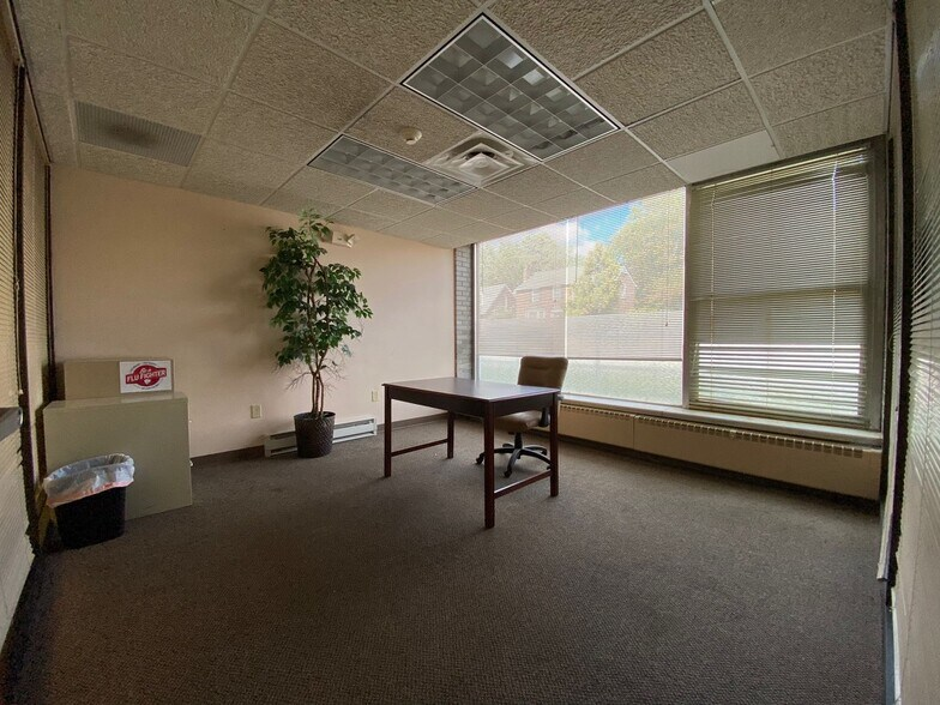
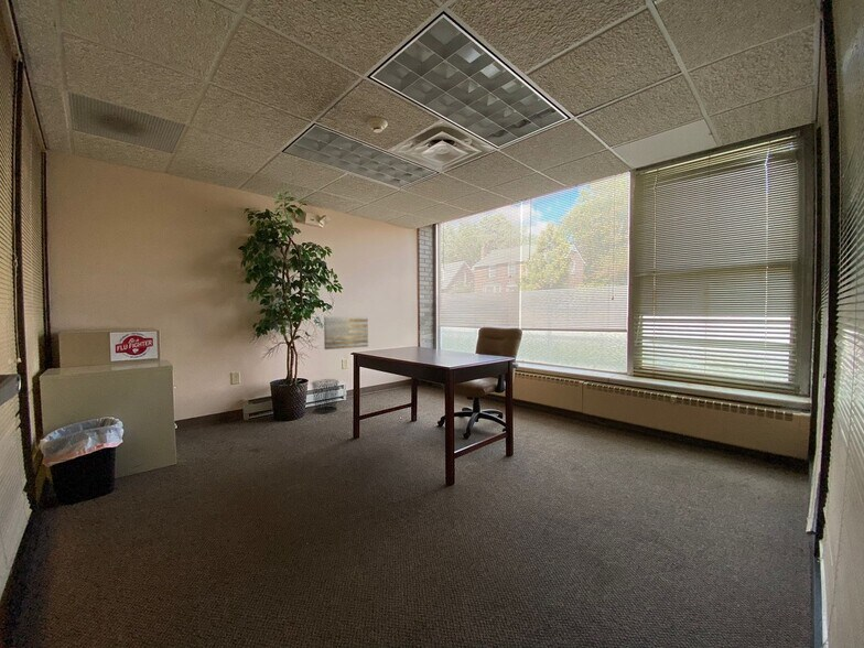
+ waste bin (325, 396)
+ wall art (346, 332)
